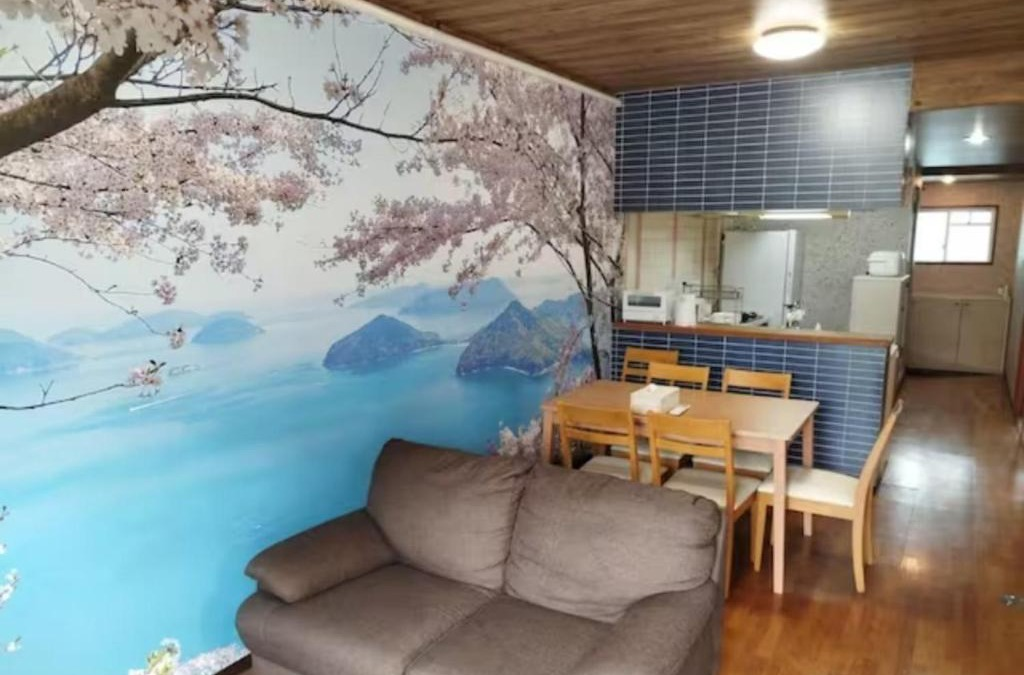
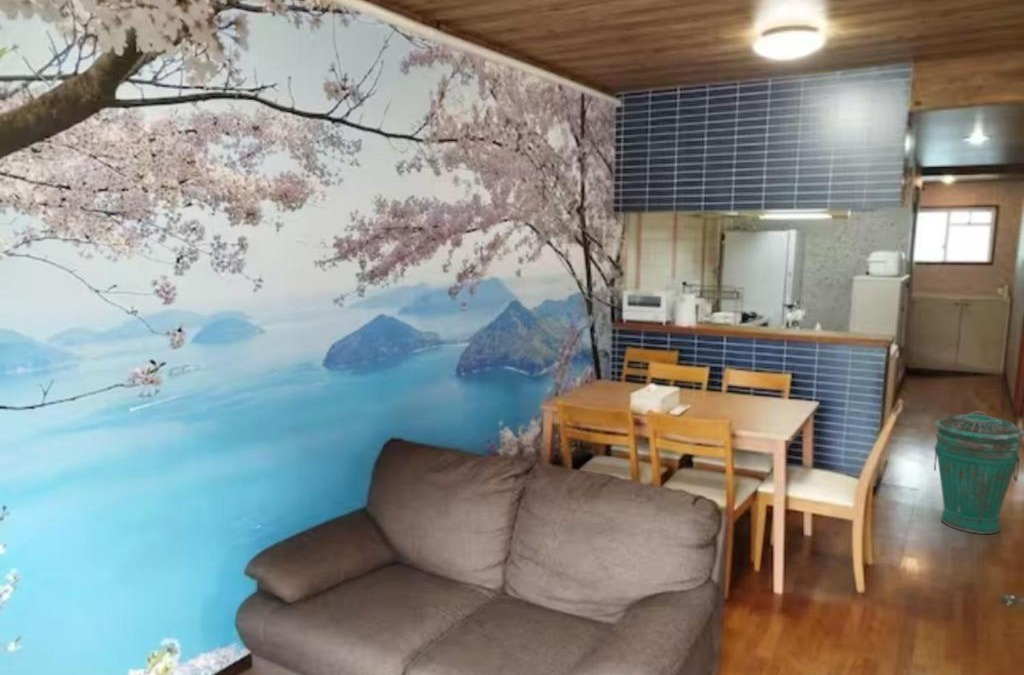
+ trash can (974, 468)
